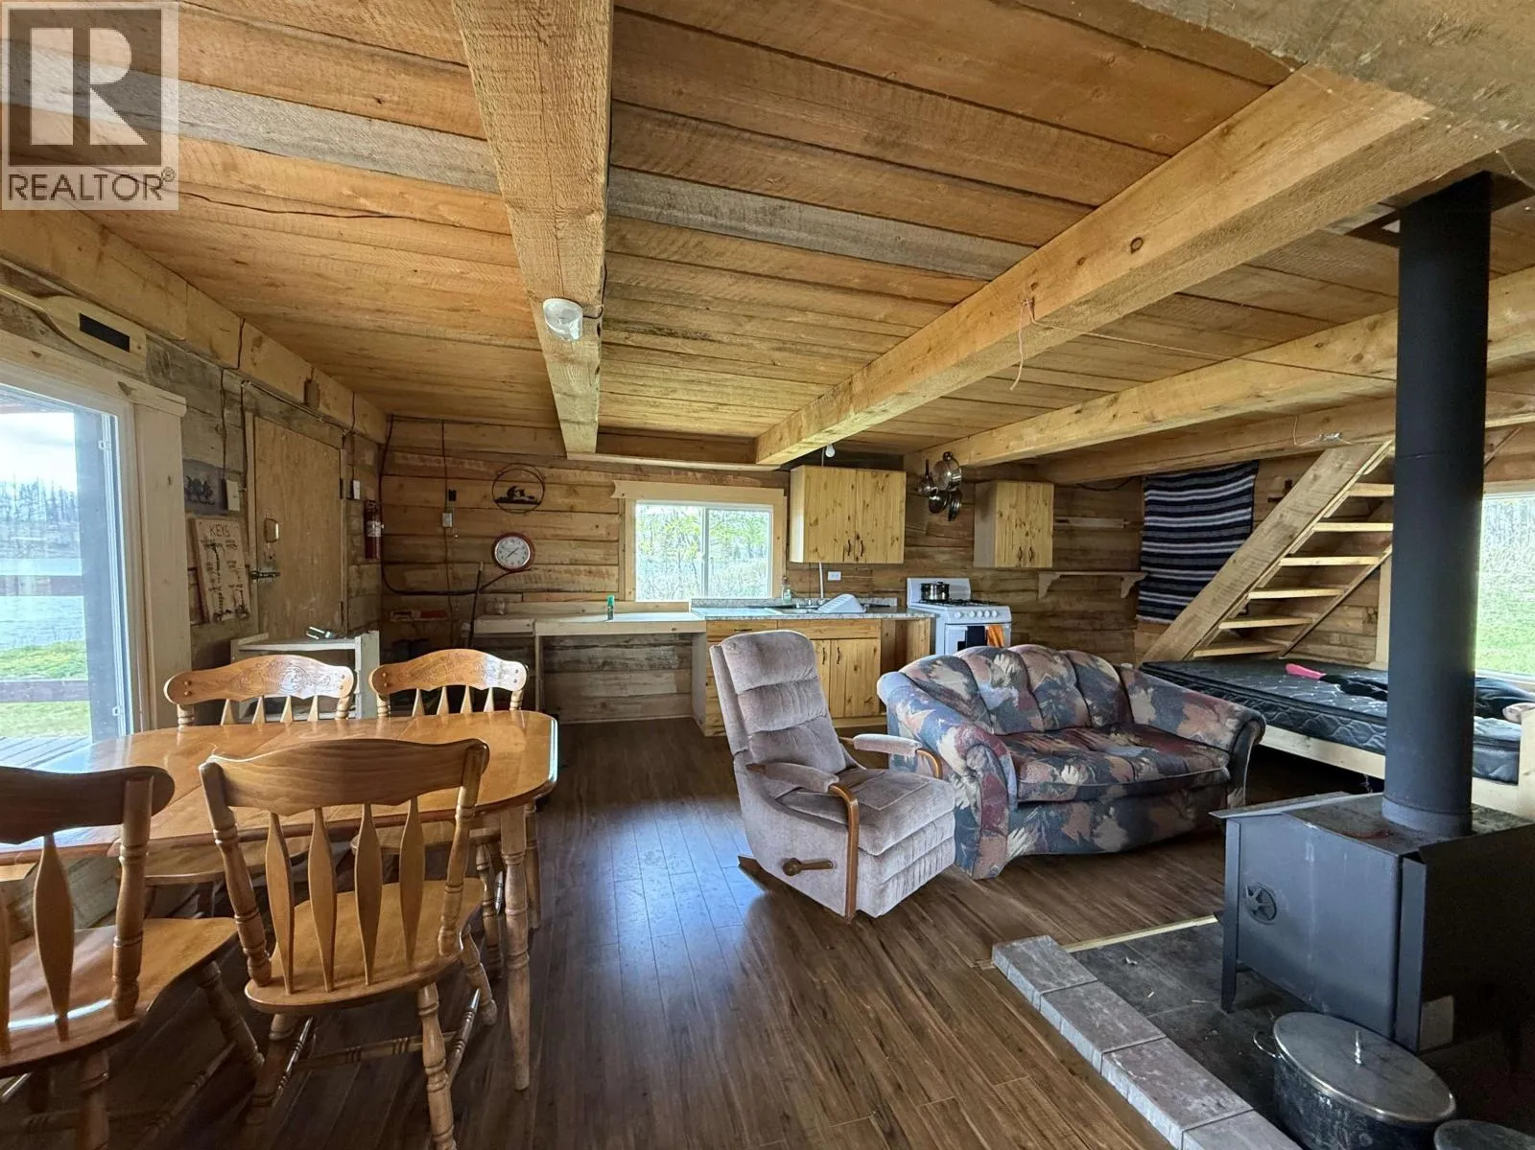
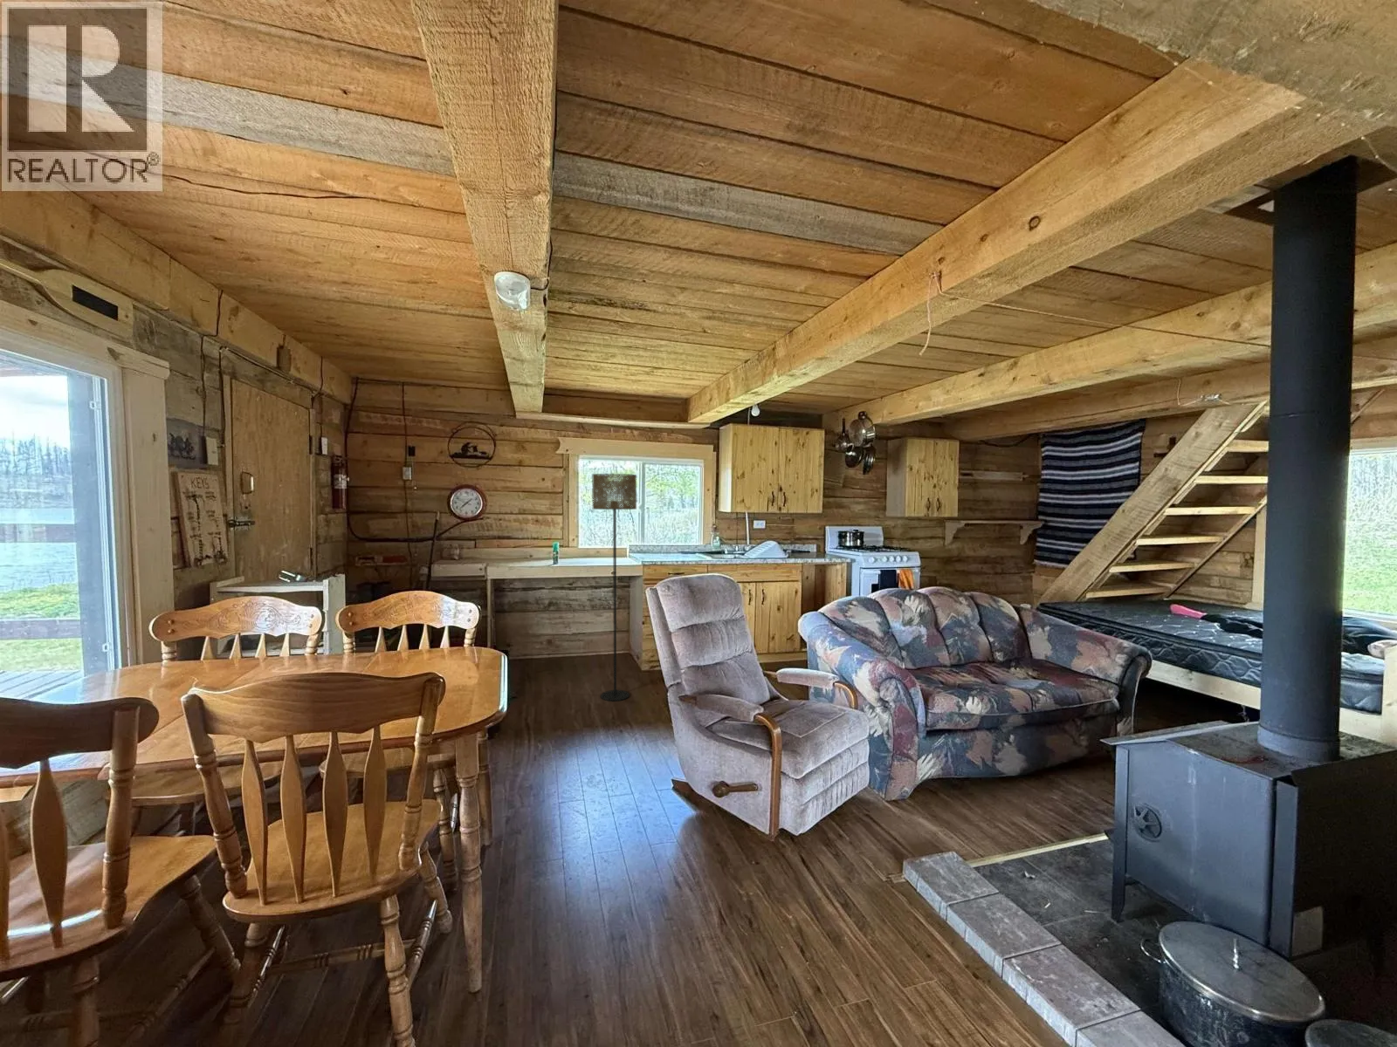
+ floor lamp (615, 585)
